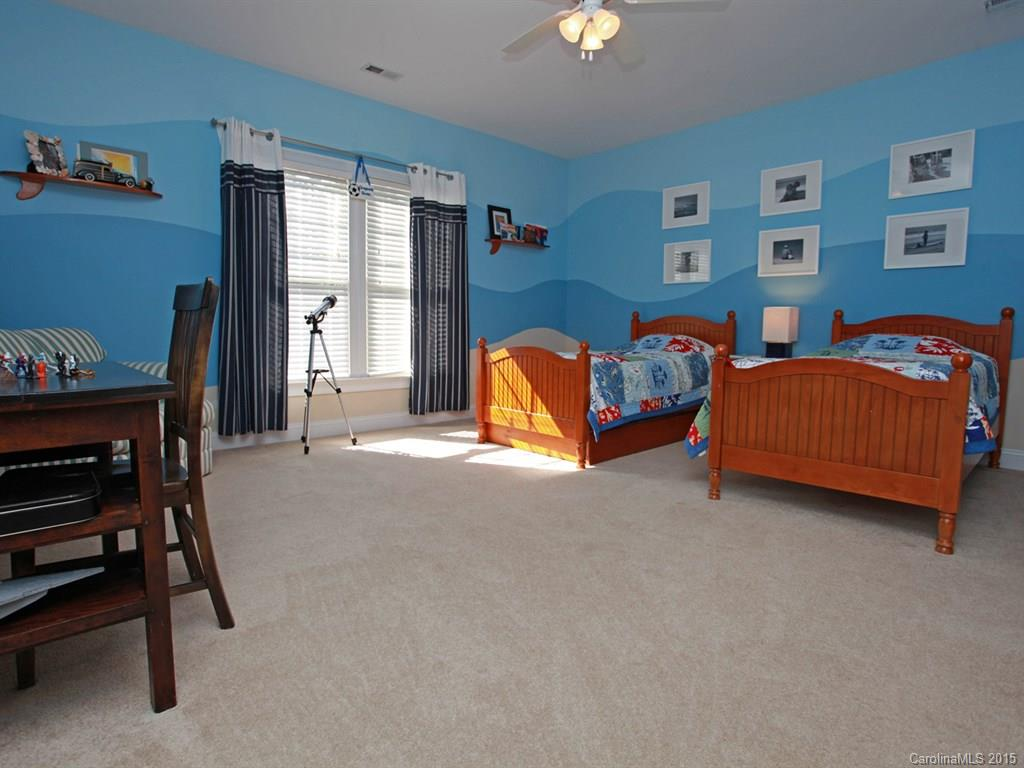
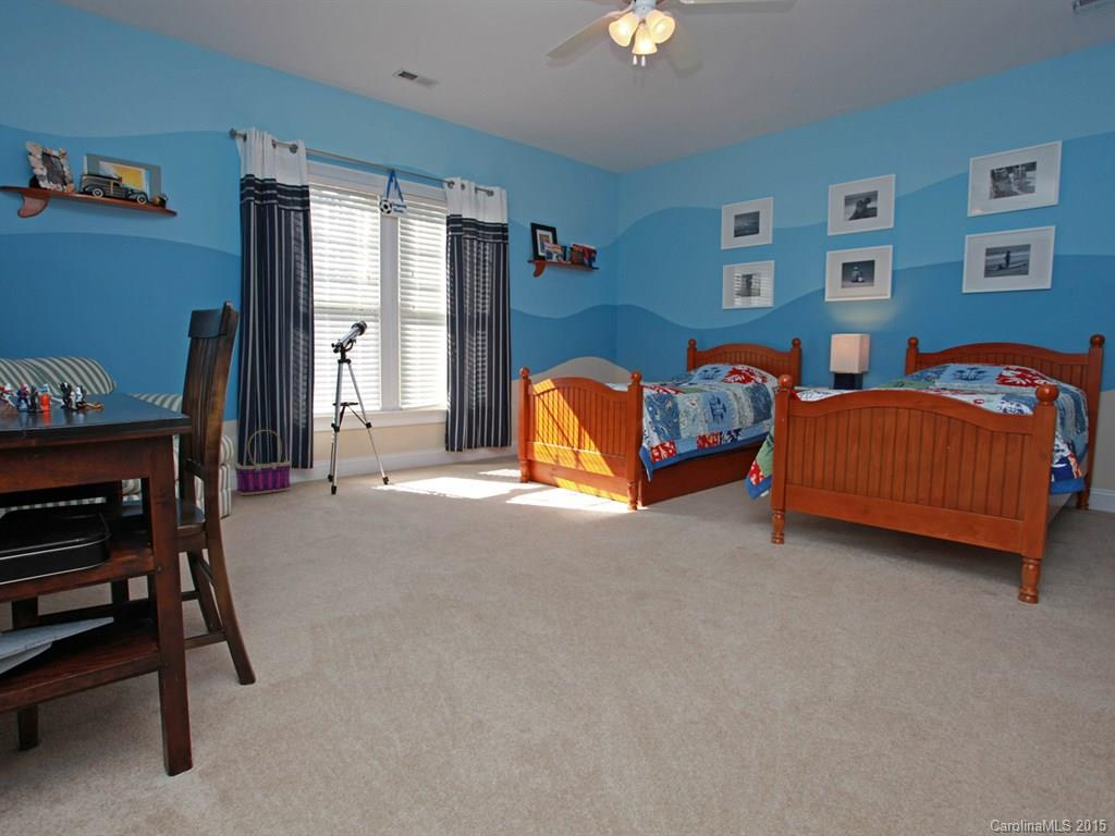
+ basket (262, 464)
